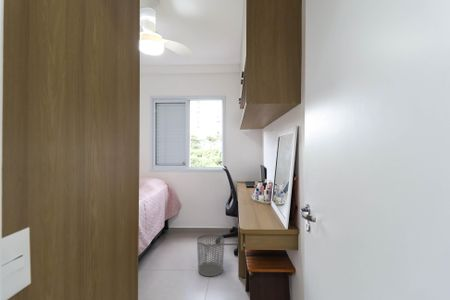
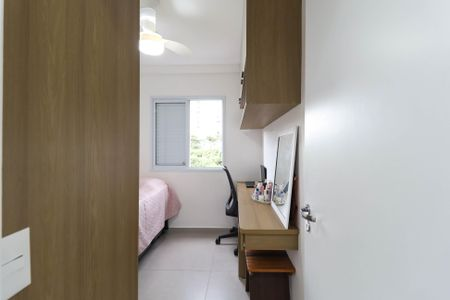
- waste bin (210, 254)
